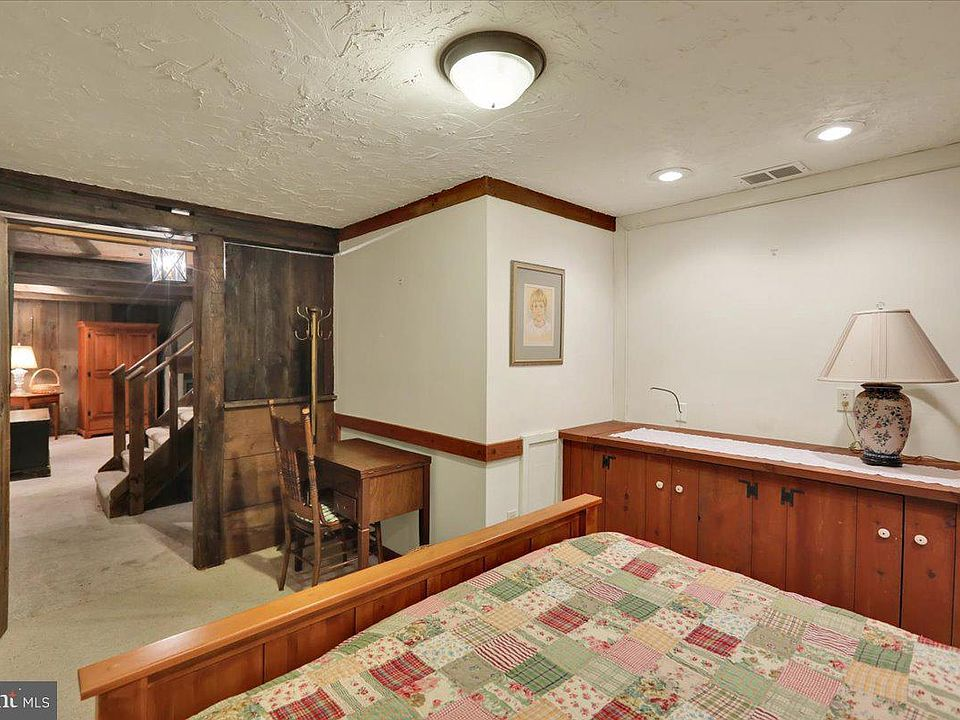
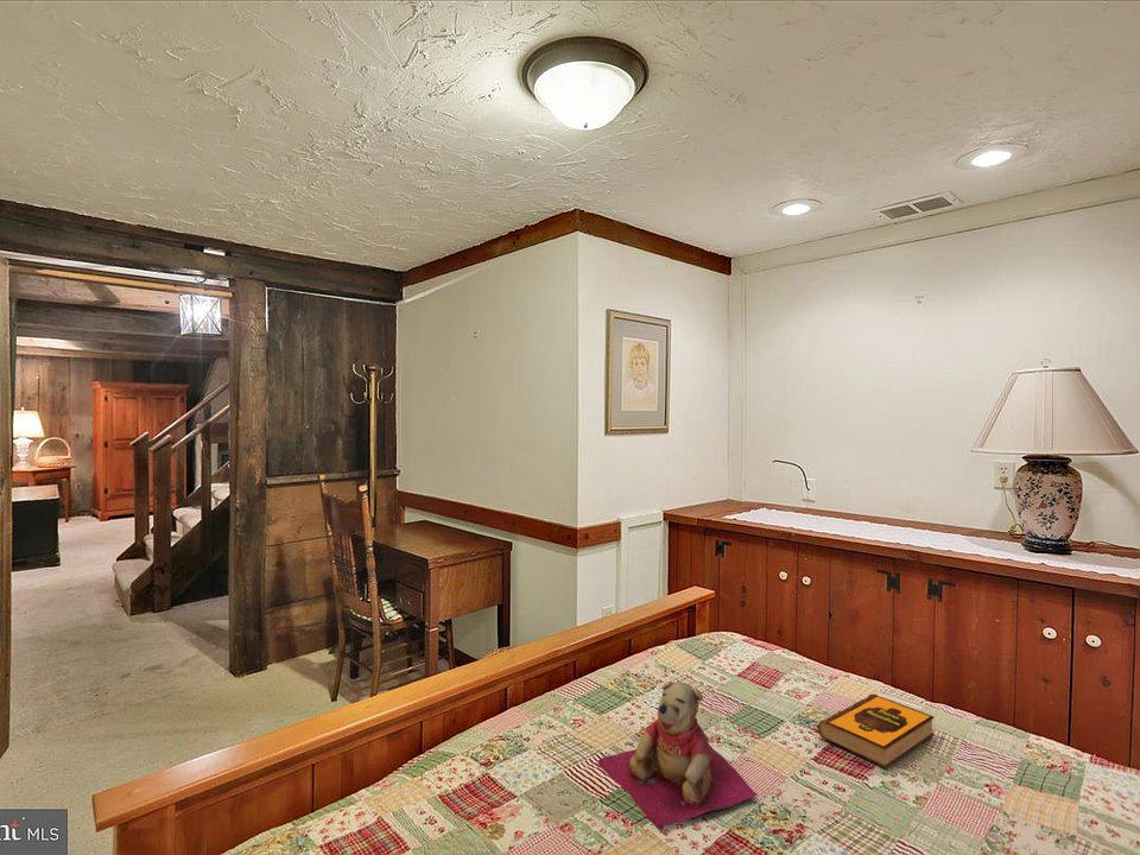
+ teddy bear (673, 732)
+ hardback book (875, 726)
